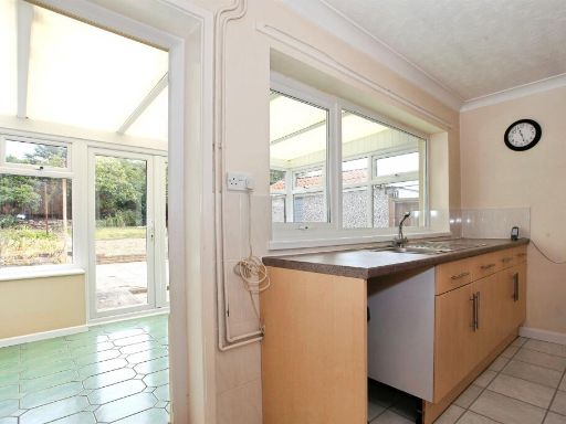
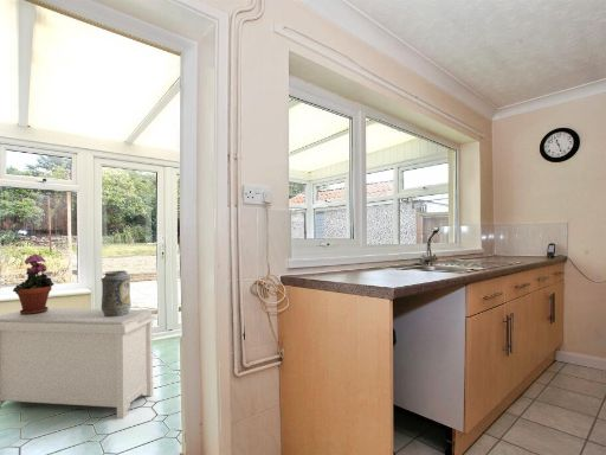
+ potted plant (36, 282)
+ decorative vase (116, 291)
+ bench (73, 358)
